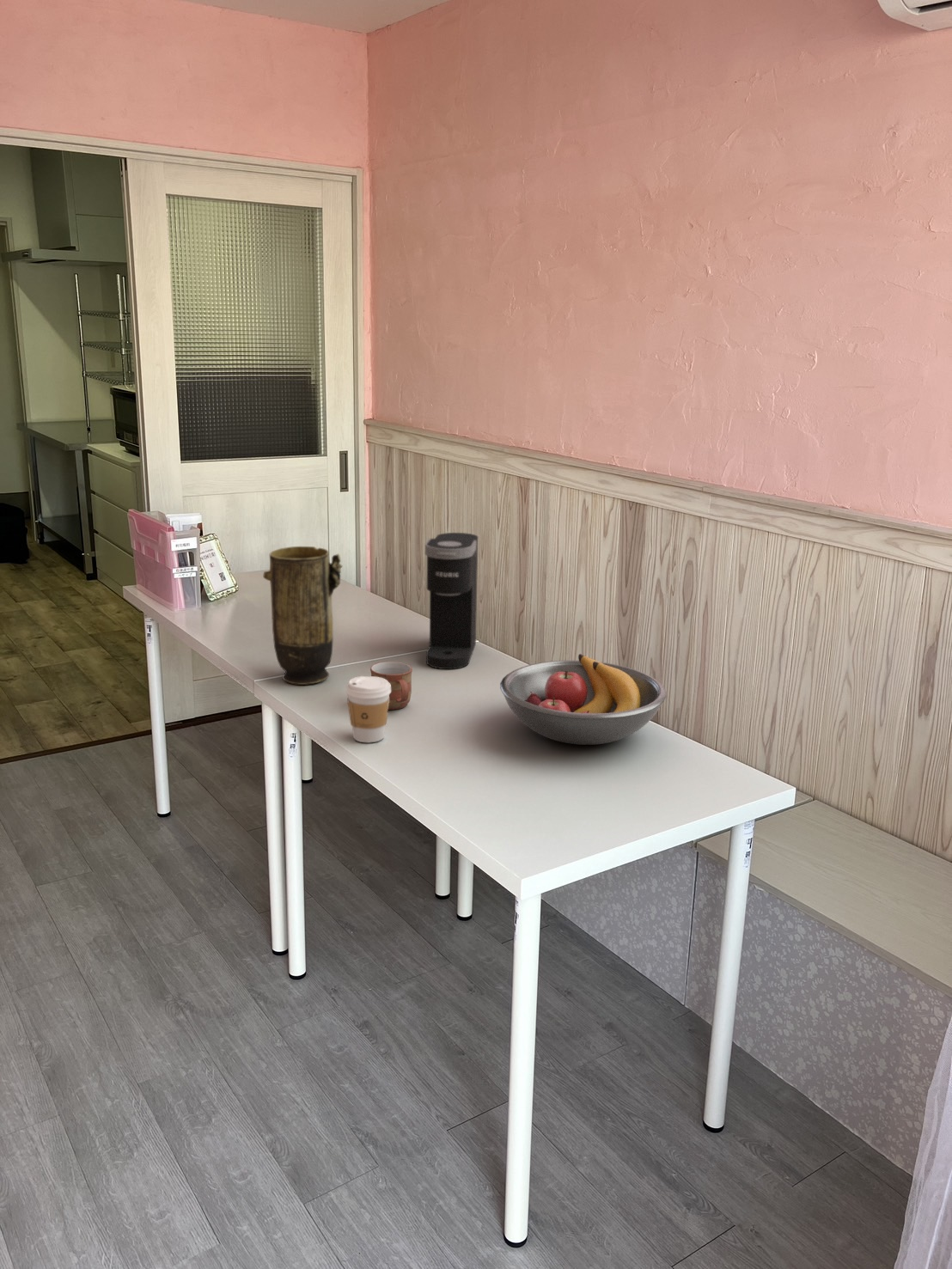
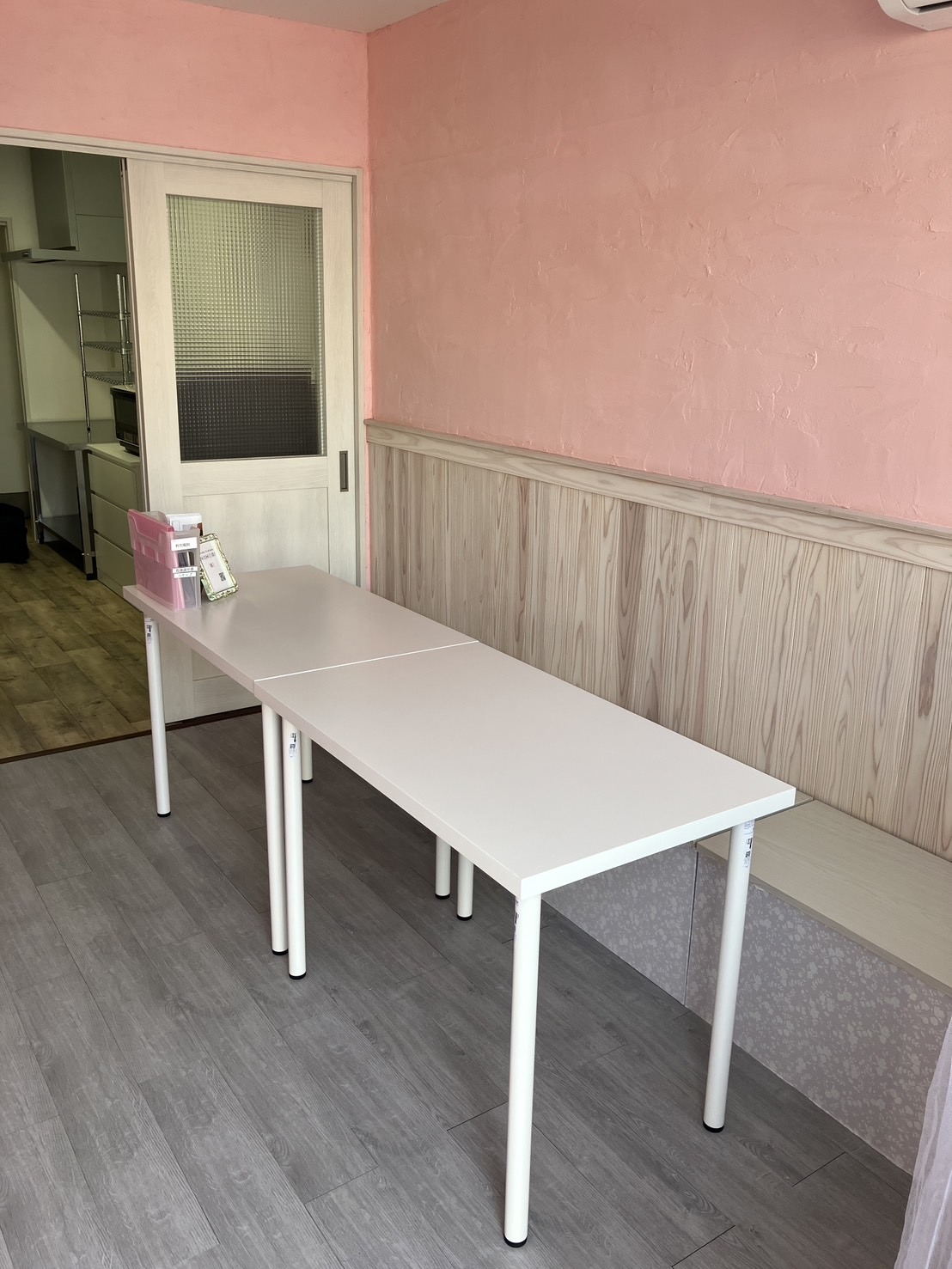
- coffee maker (452, 597)
- vase (303, 616)
- coffee cup (369, 709)
- mug (394, 687)
- fruit bowl (582, 702)
